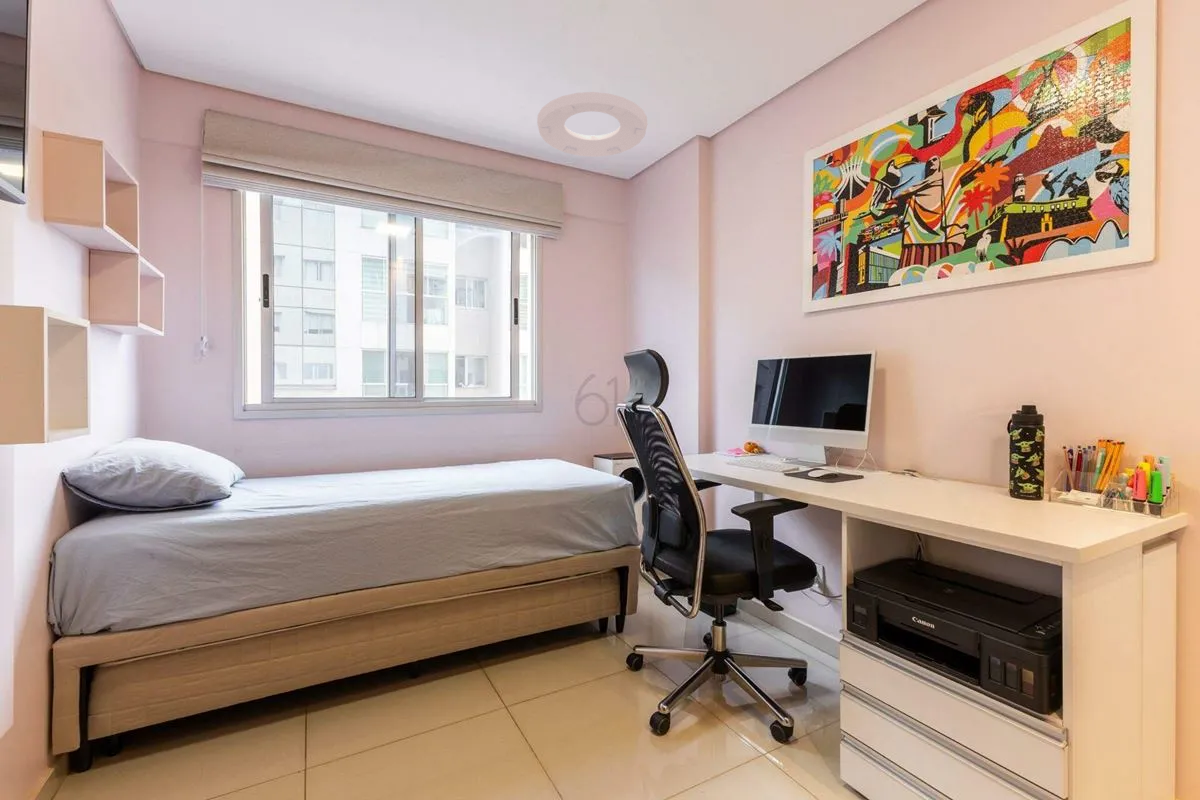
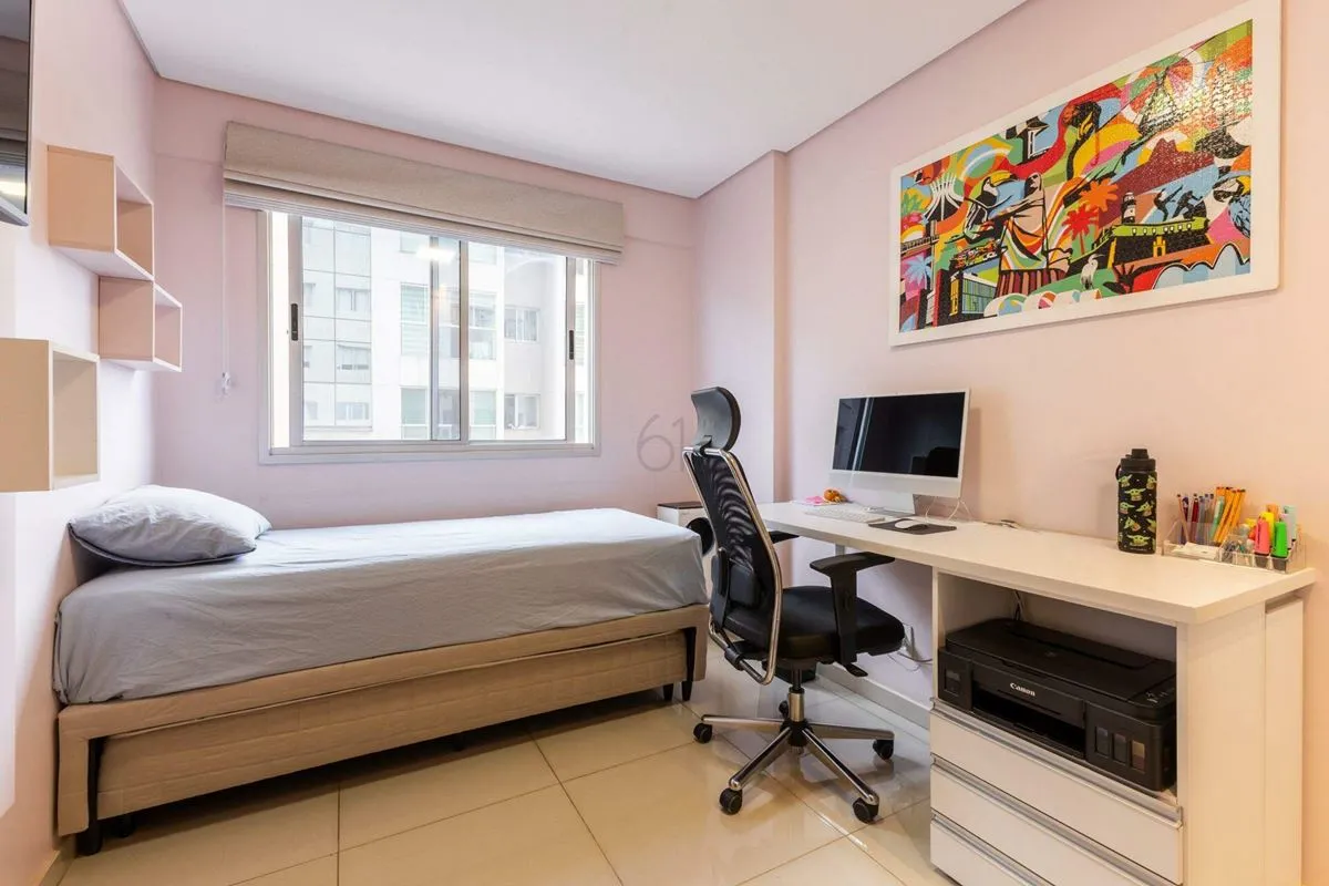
- ceiling light (590, 135)
